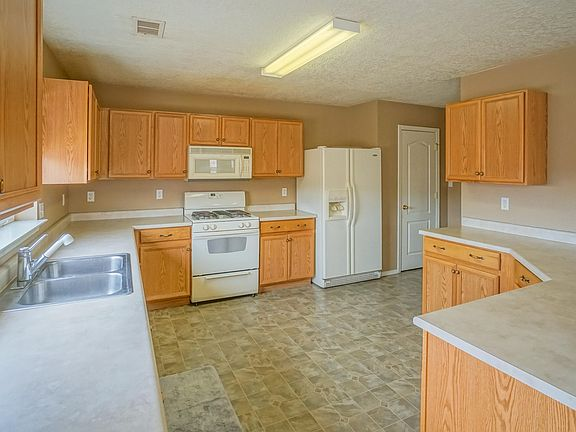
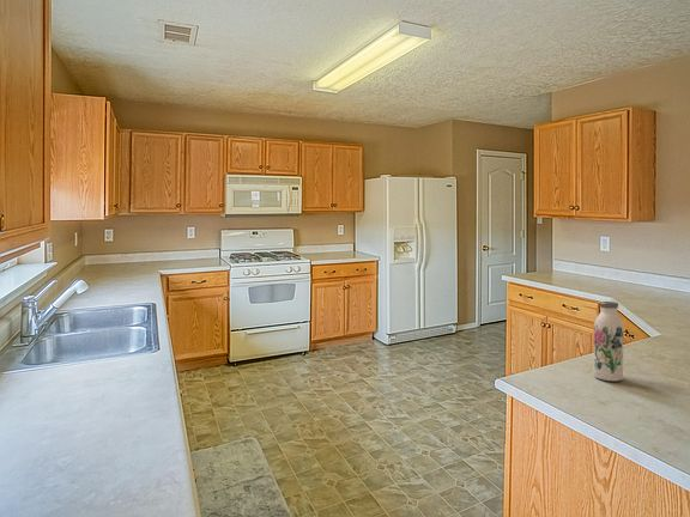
+ water bottle (607, 339)
